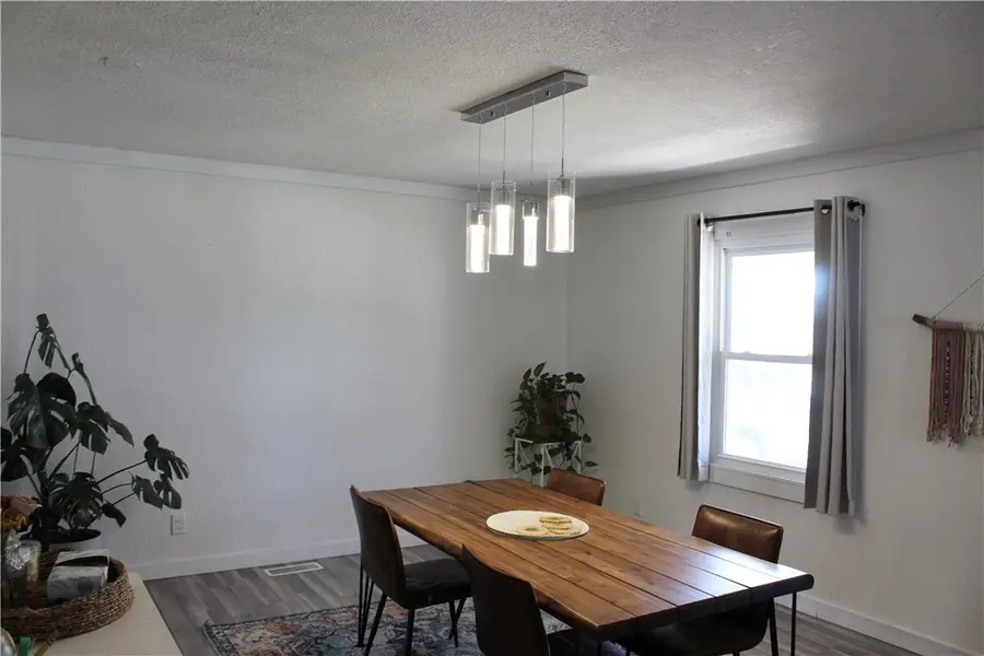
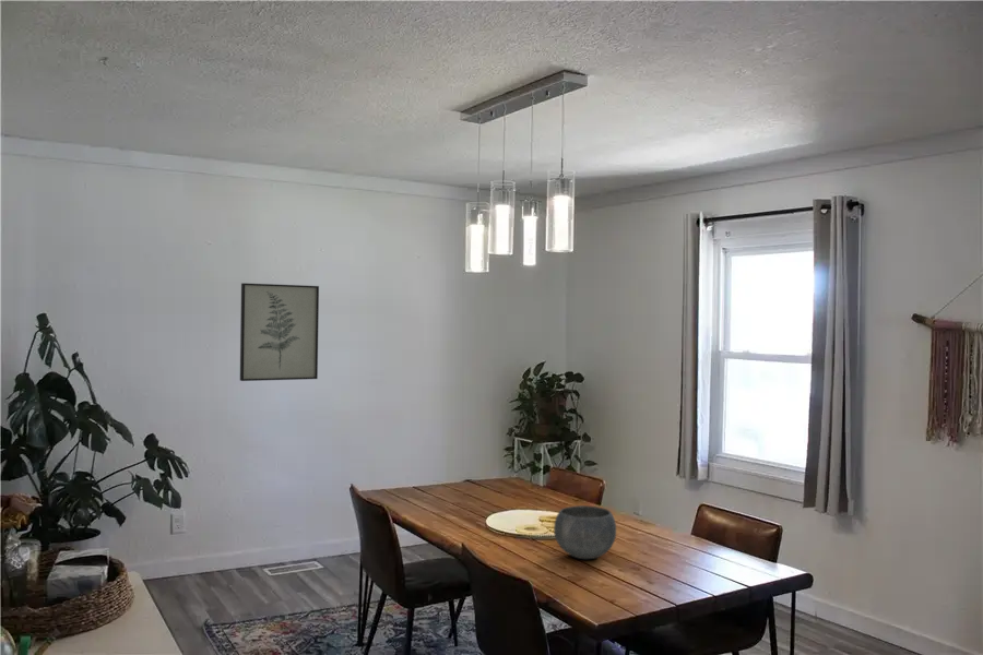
+ wall art (280, 332)
+ bowl (584, 534)
